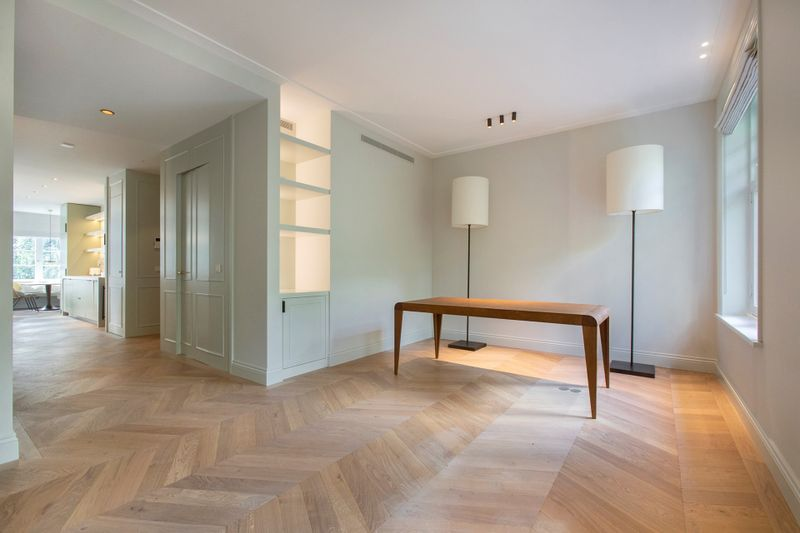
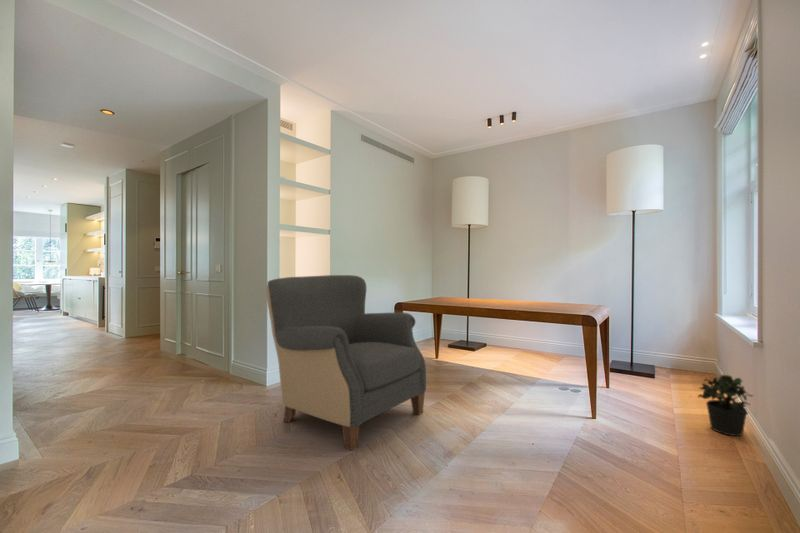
+ chair (345, 345)
+ potted plant (725, 402)
